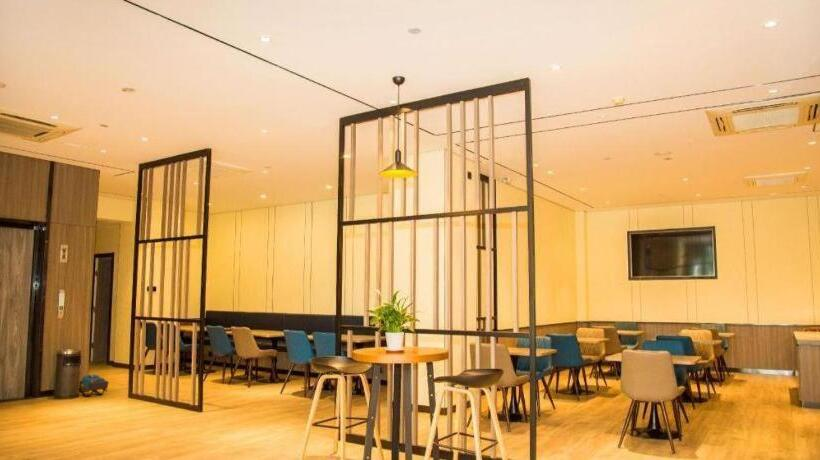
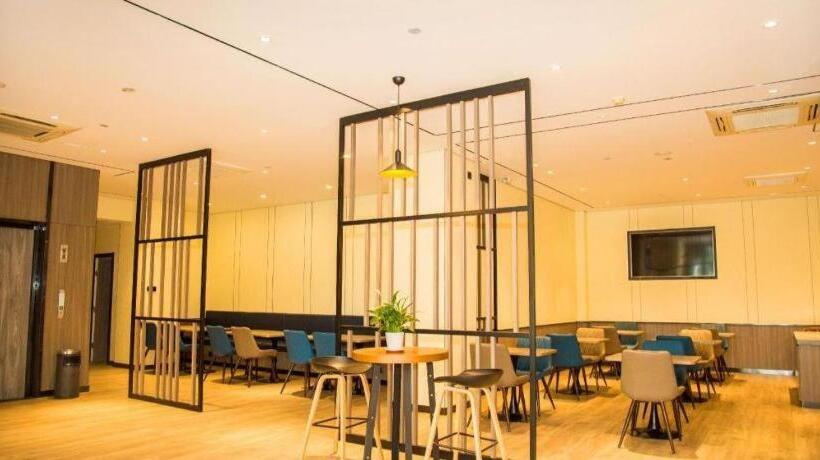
- backpack (93, 385)
